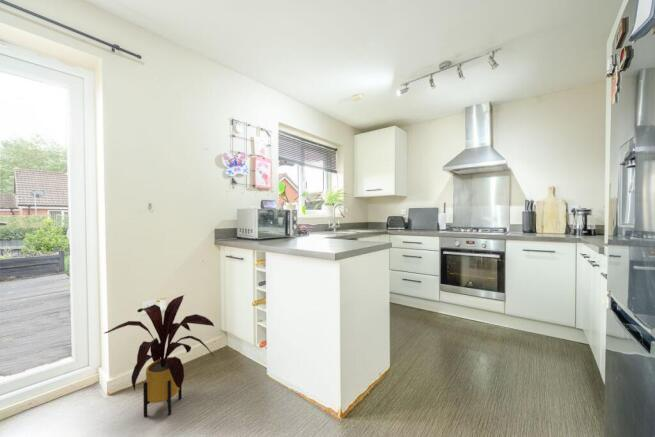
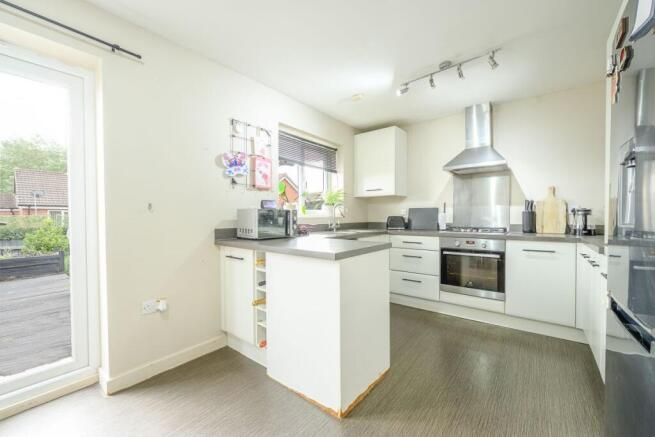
- house plant (159, 355)
